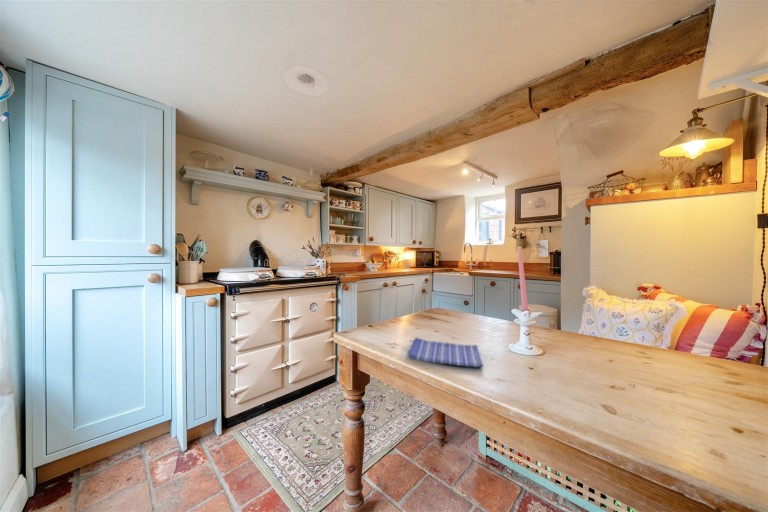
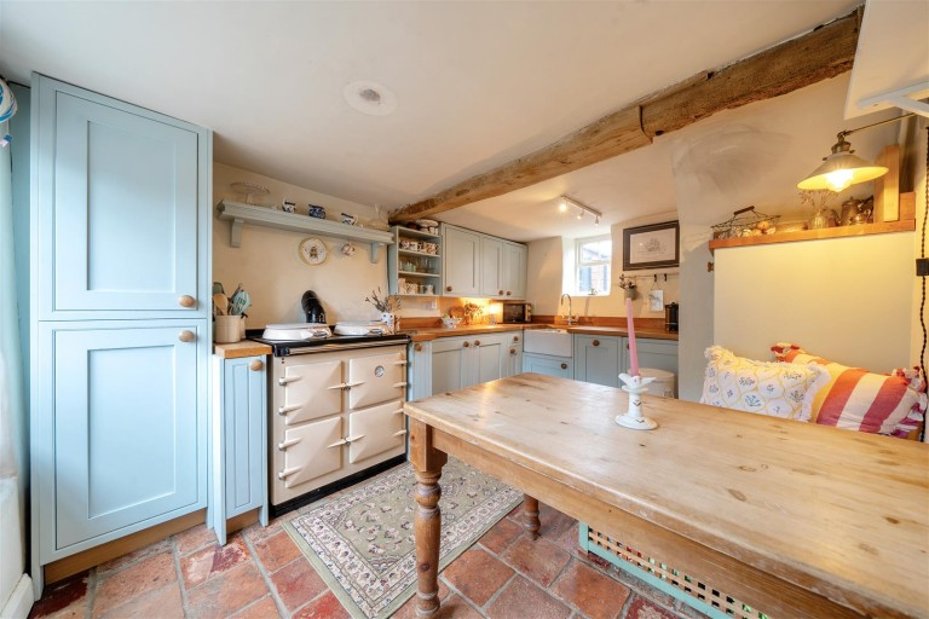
- dish towel (444, 351)
